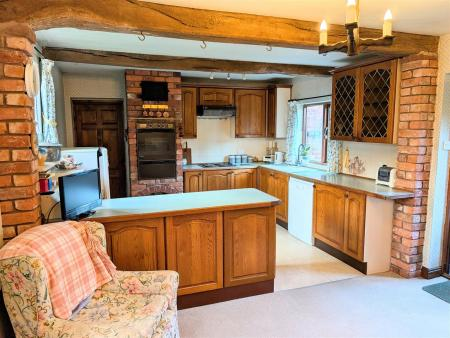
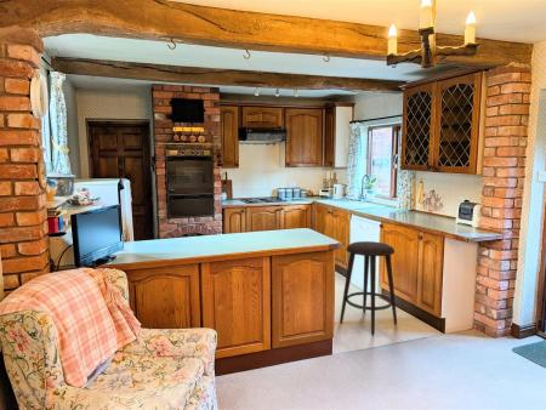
+ stool (370, 285)
